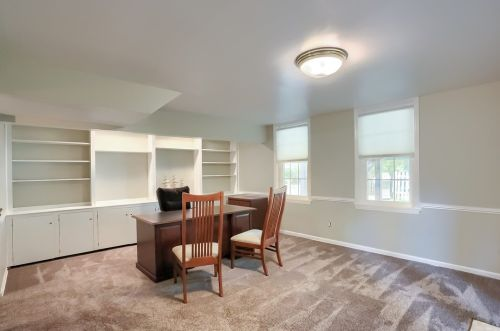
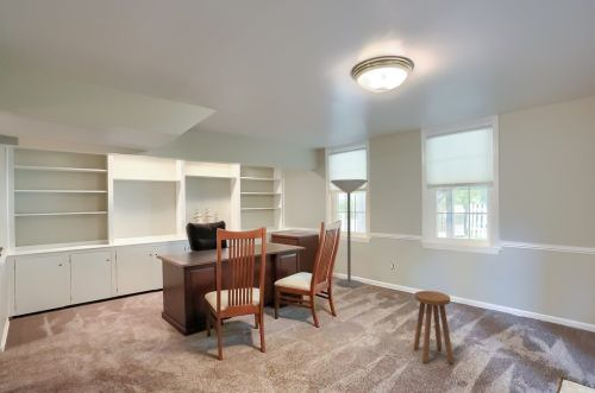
+ floor lamp (349, 232)
+ stool (430, 325)
